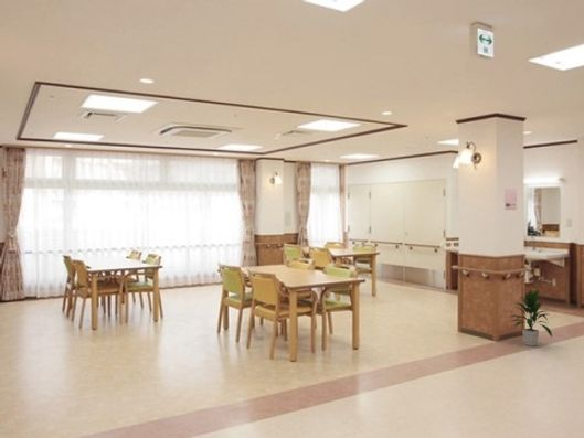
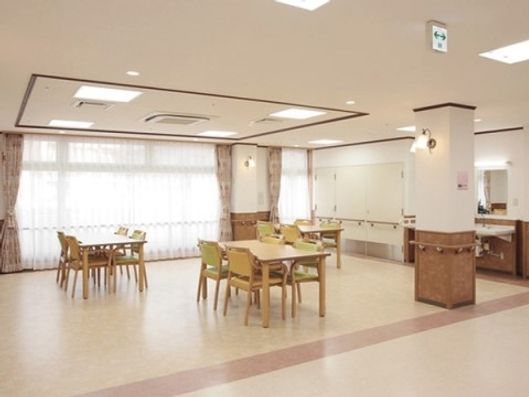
- indoor plant (531, 317)
